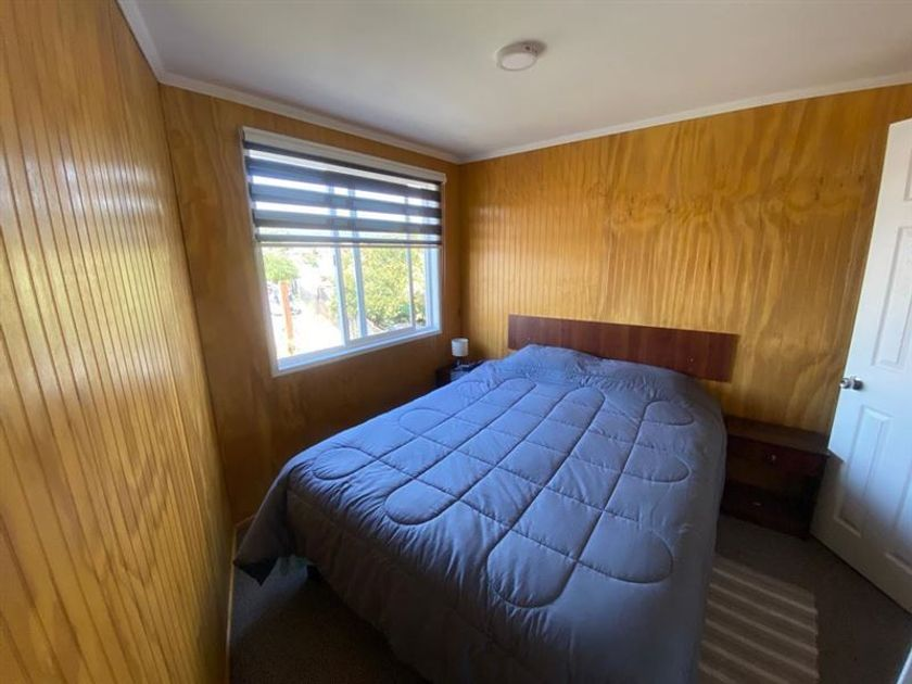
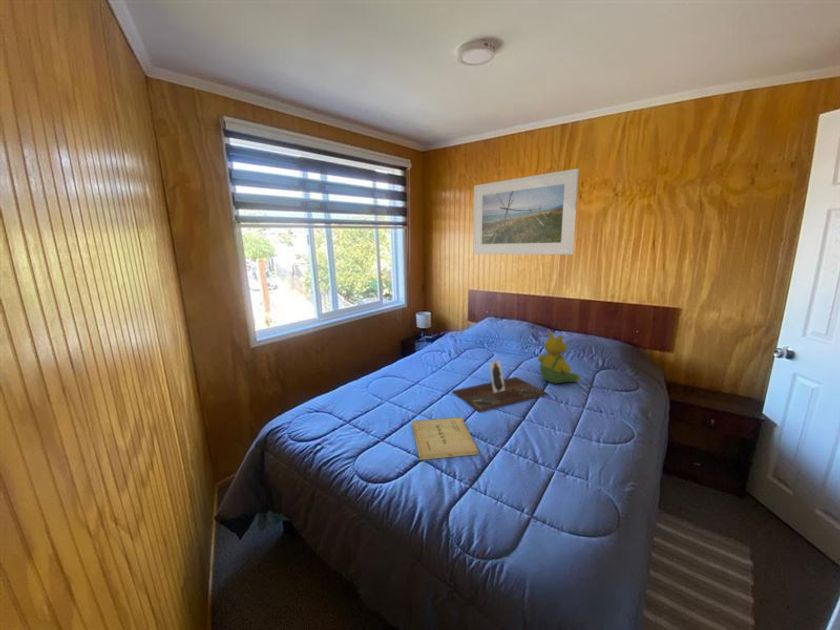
+ book (442, 436)
+ teddy bear (559, 356)
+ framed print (519, 217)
+ decorative tray (499, 379)
